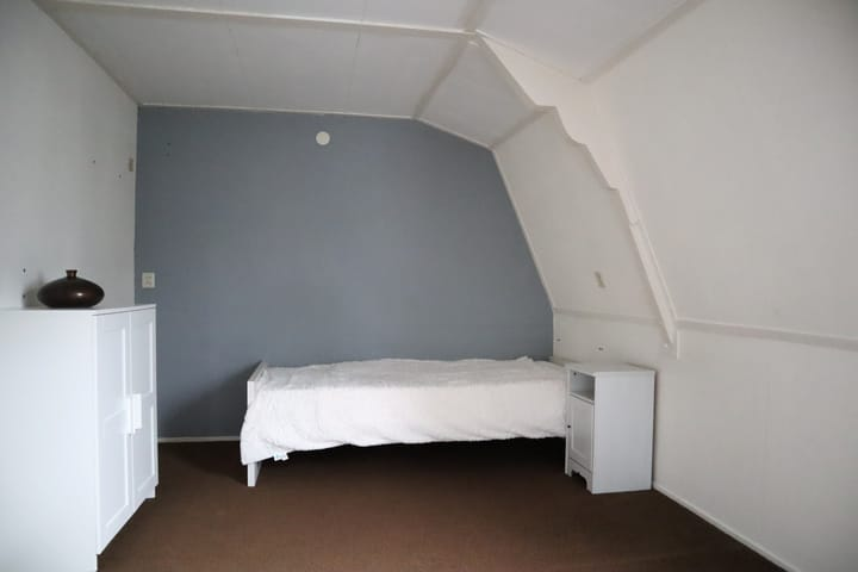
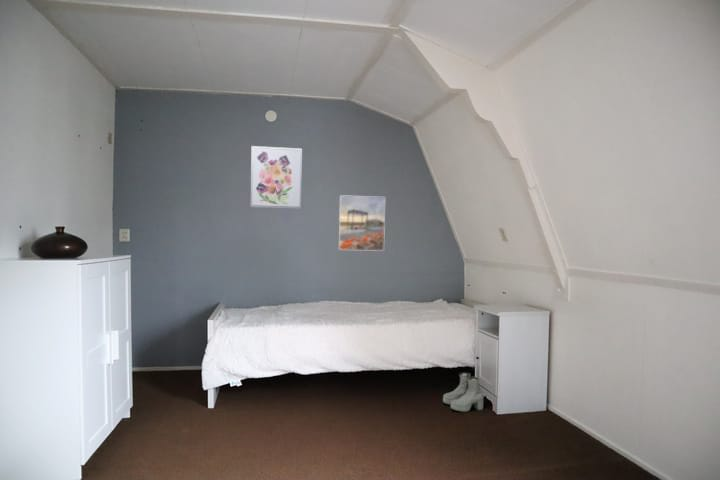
+ wall art (276, 177)
+ boots (463, 390)
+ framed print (362, 223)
